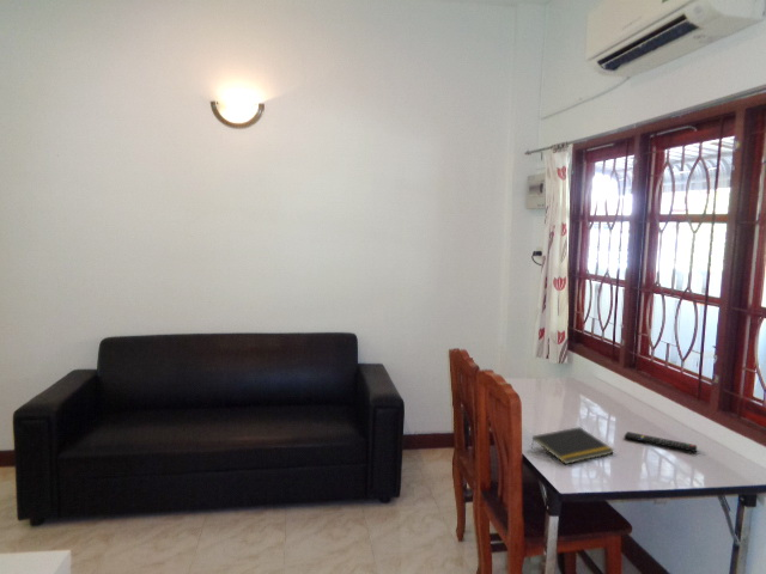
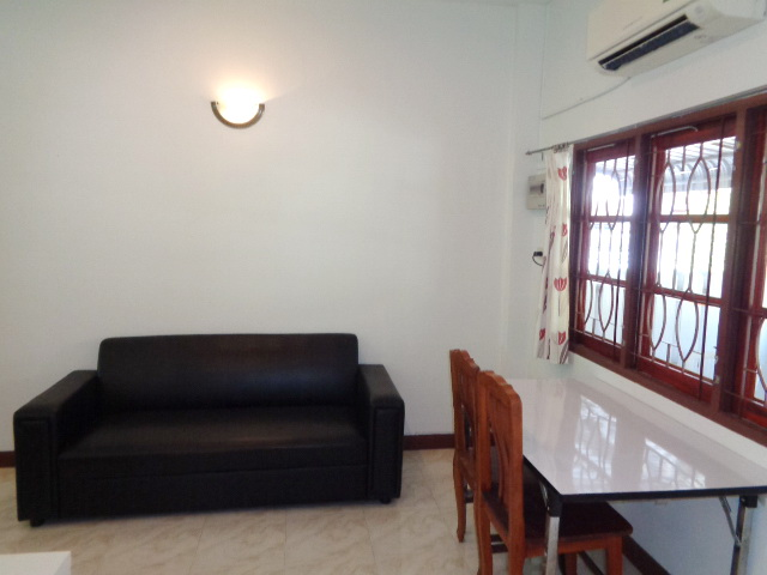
- remote control (659, 441)
- notepad (572, 444)
